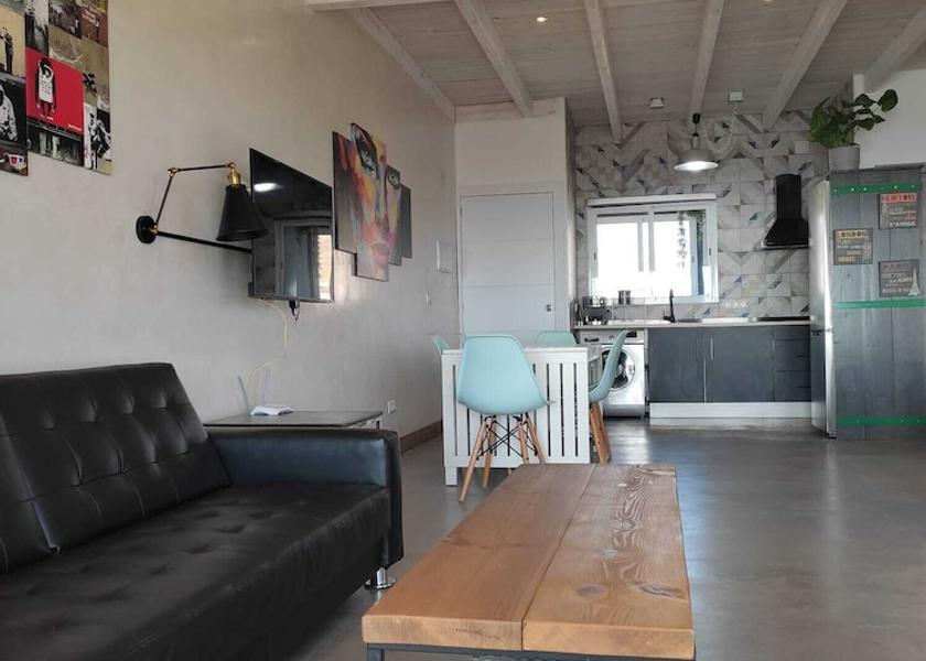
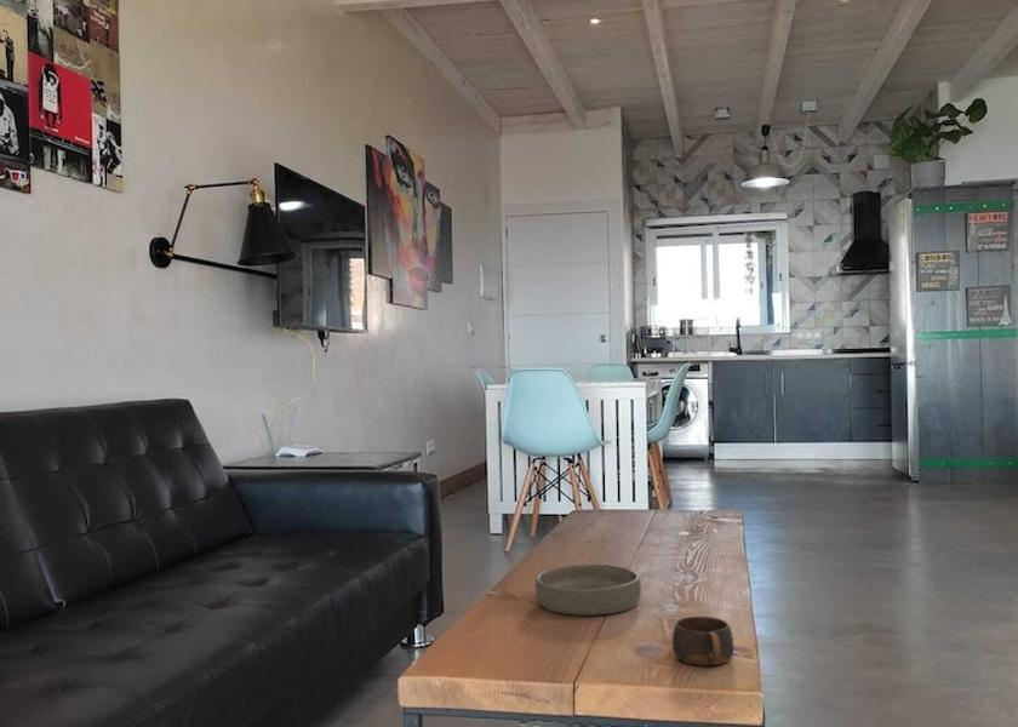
+ cup (703, 642)
+ bowl (588, 589)
